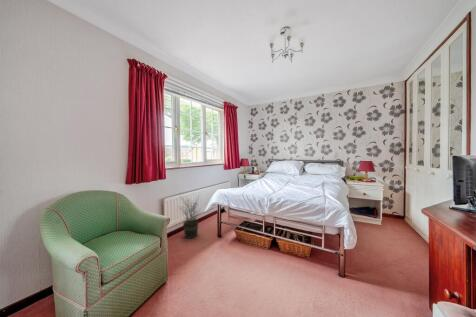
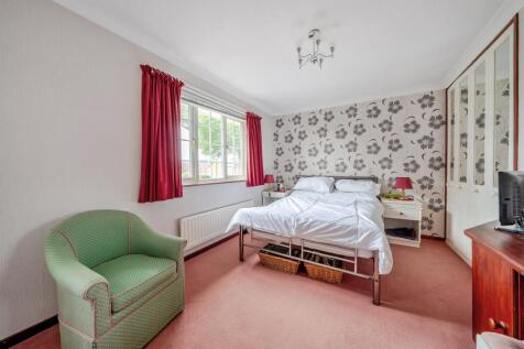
- potted plant (189, 214)
